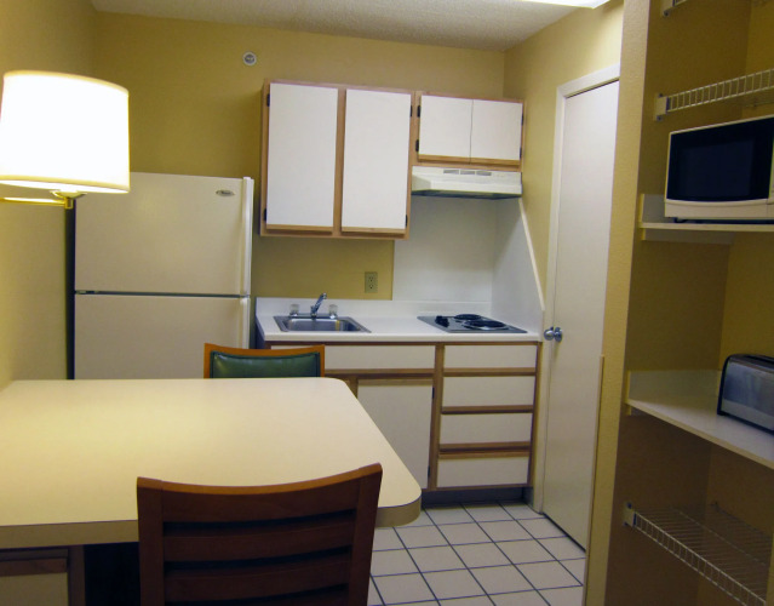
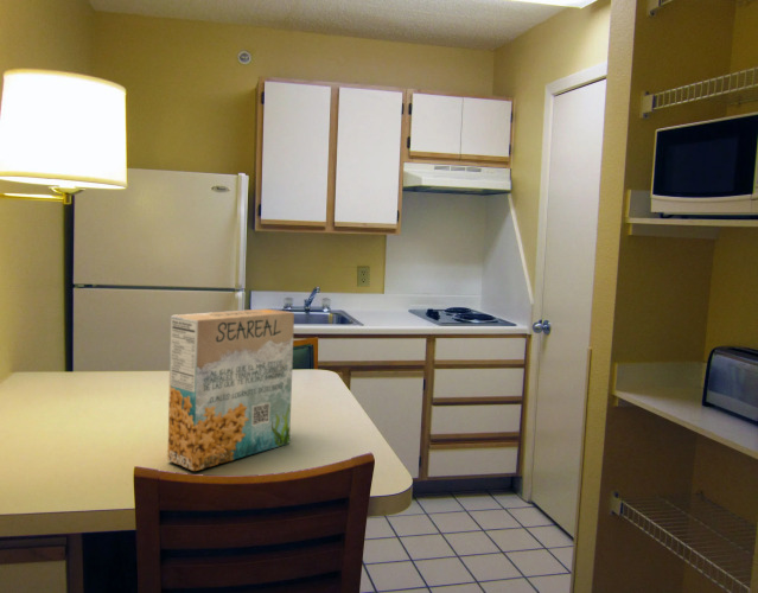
+ cereal box (234, 383)
